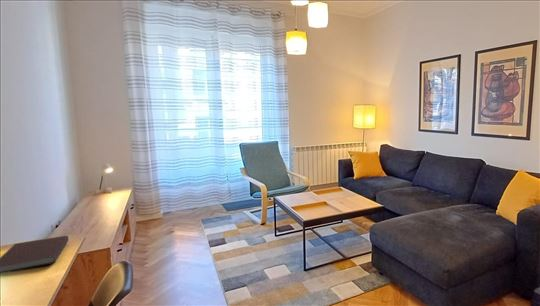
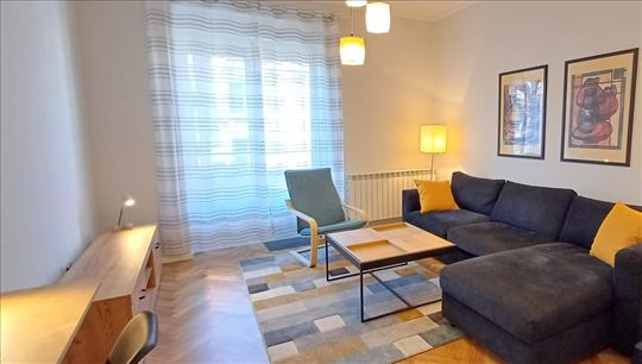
- notebook (34, 253)
